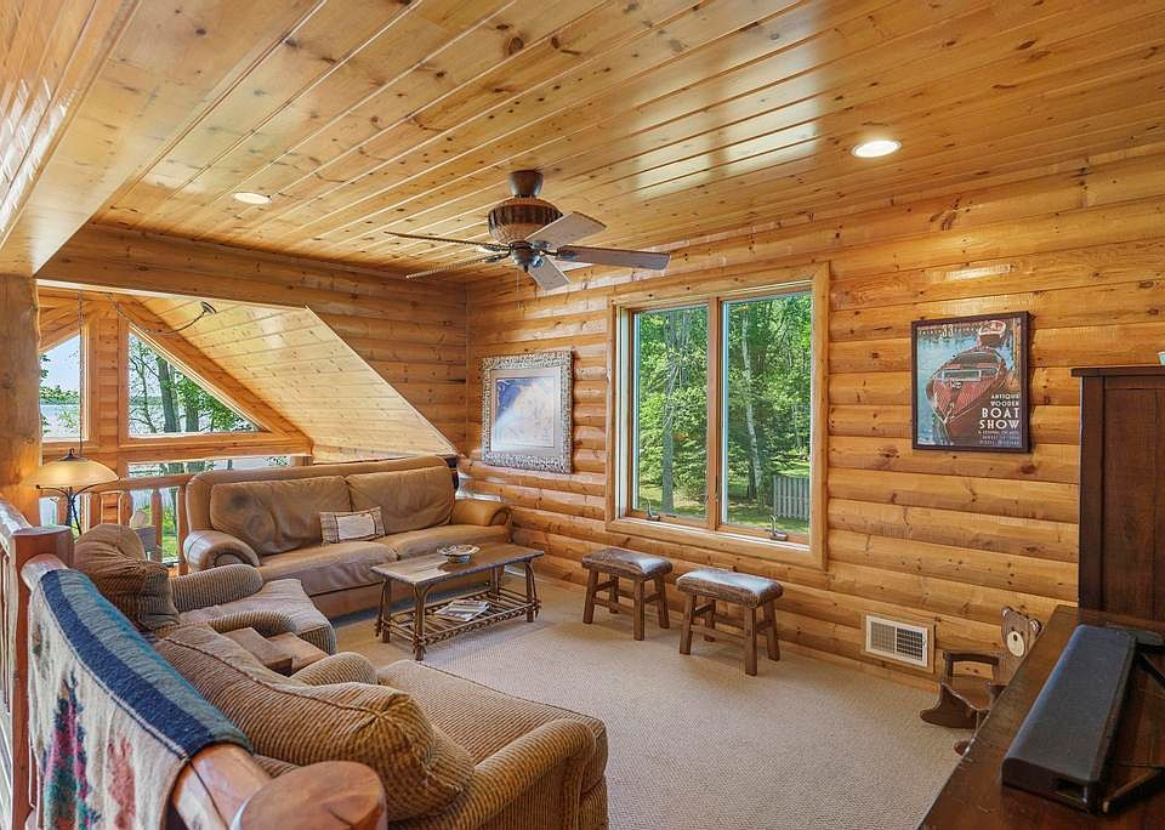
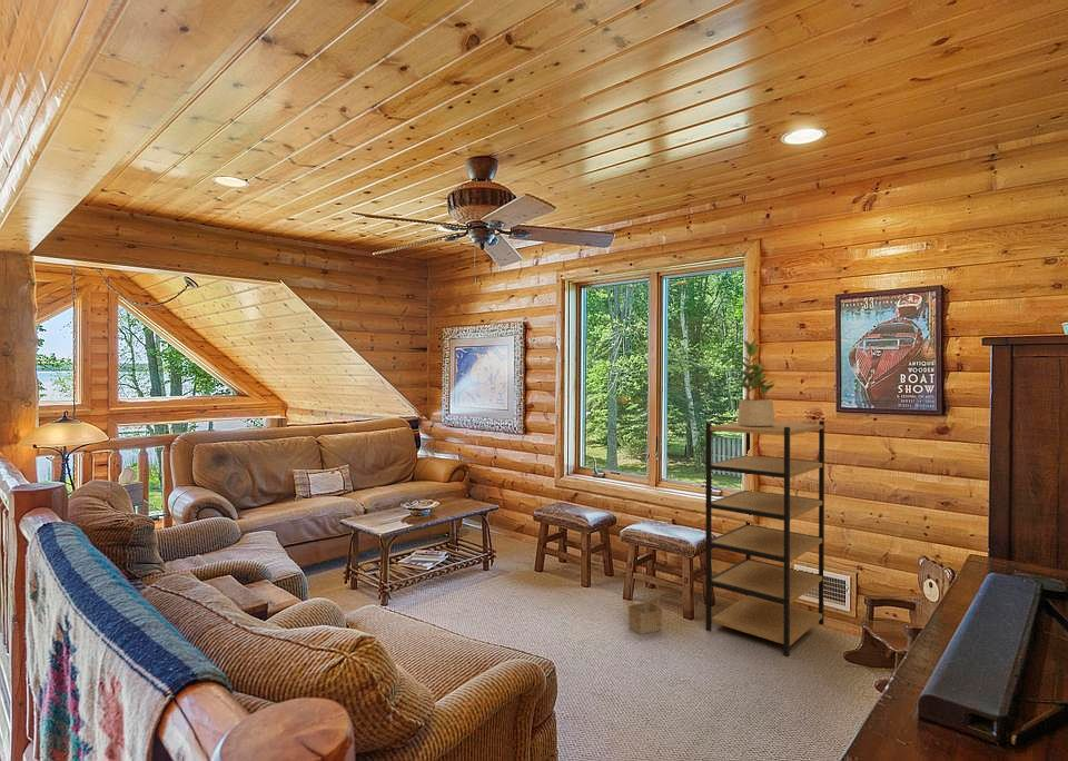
+ potted plant (756, 382)
+ basket (643, 602)
+ shelving unit (765, 527)
